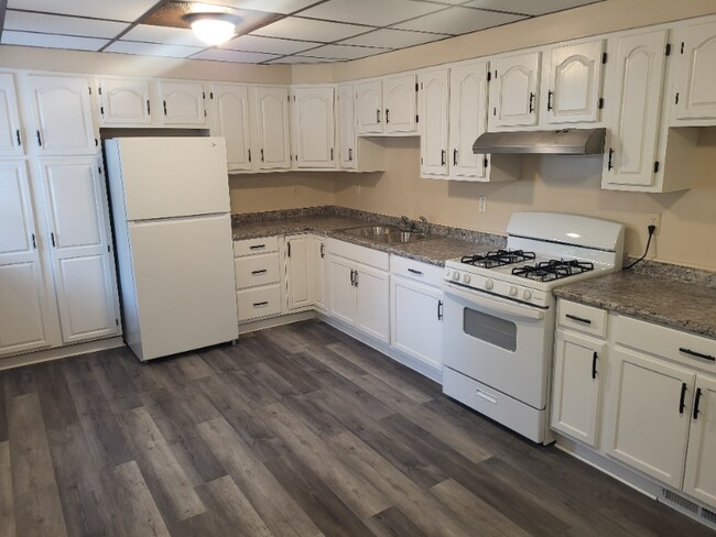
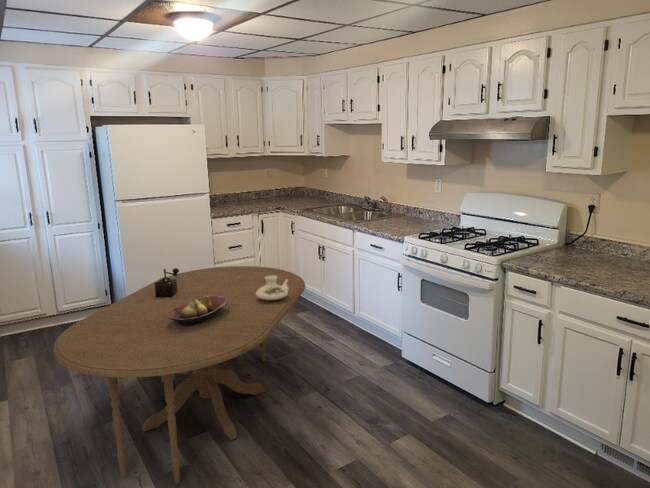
+ dining table (204, 356)
+ fruit bowl (199, 307)
+ pitcher (272, 287)
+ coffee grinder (169, 280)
